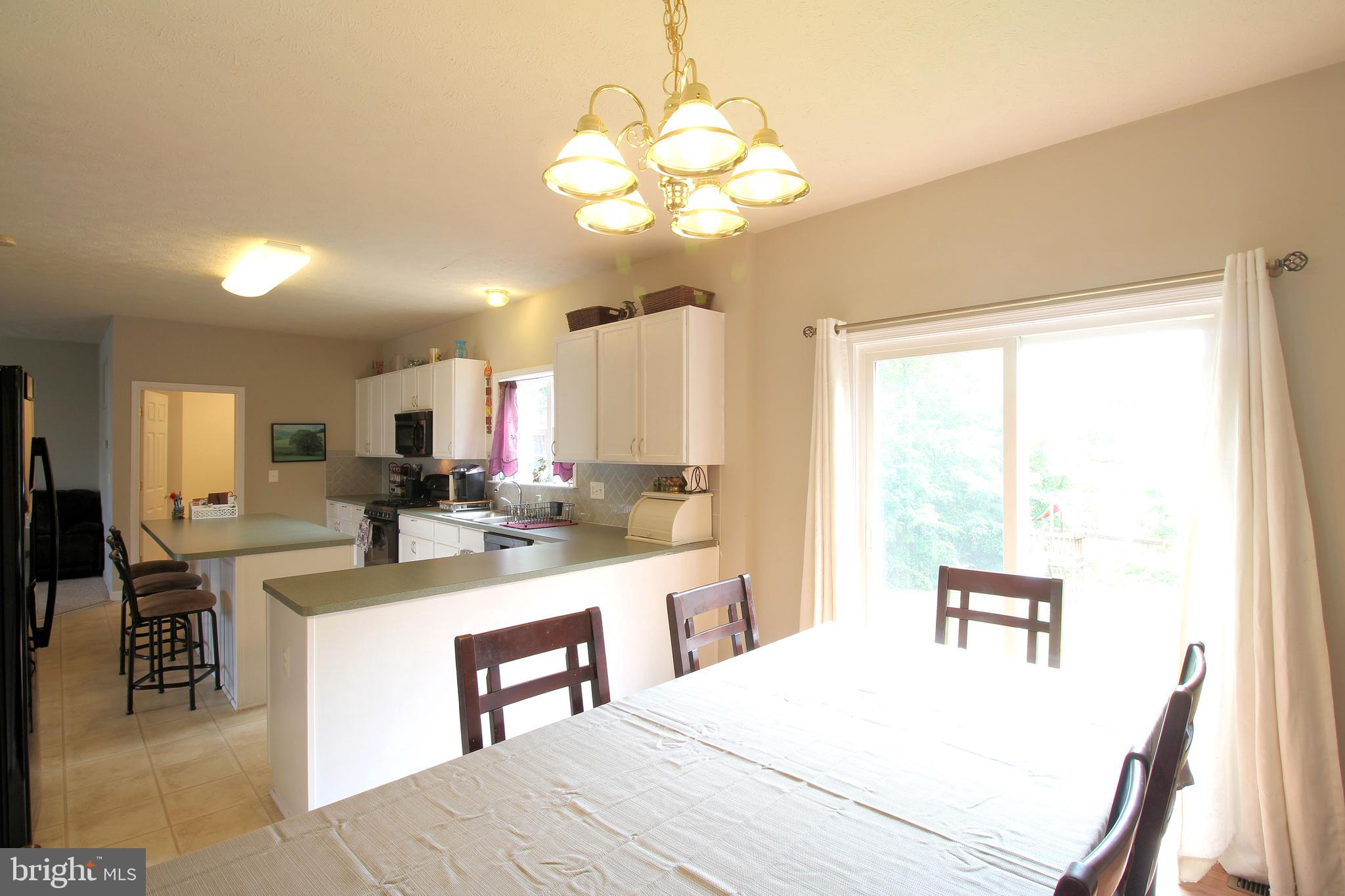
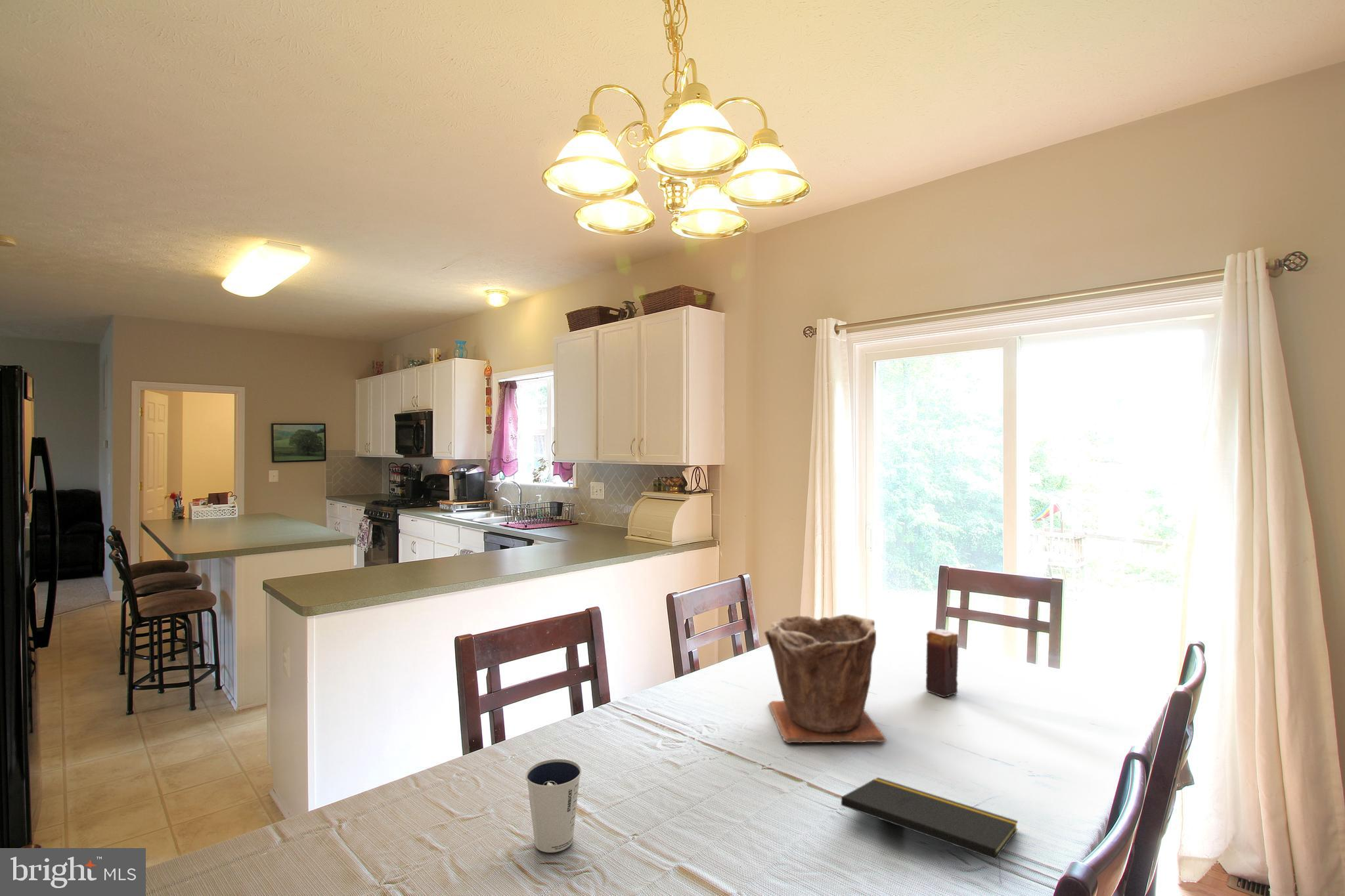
+ plant pot (823, 671)
+ dixie cup (554, 807)
+ notepad (929, 813)
+ candle (942, 662)
